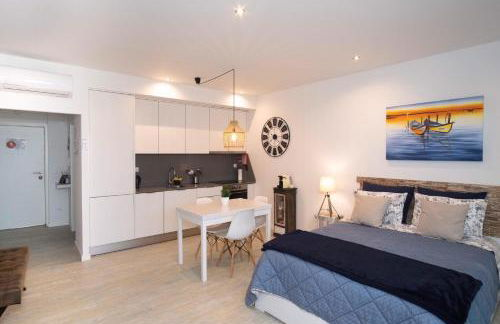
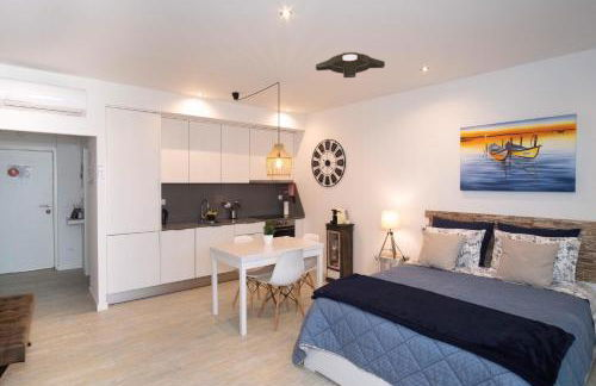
+ ceiling light (349, 61)
